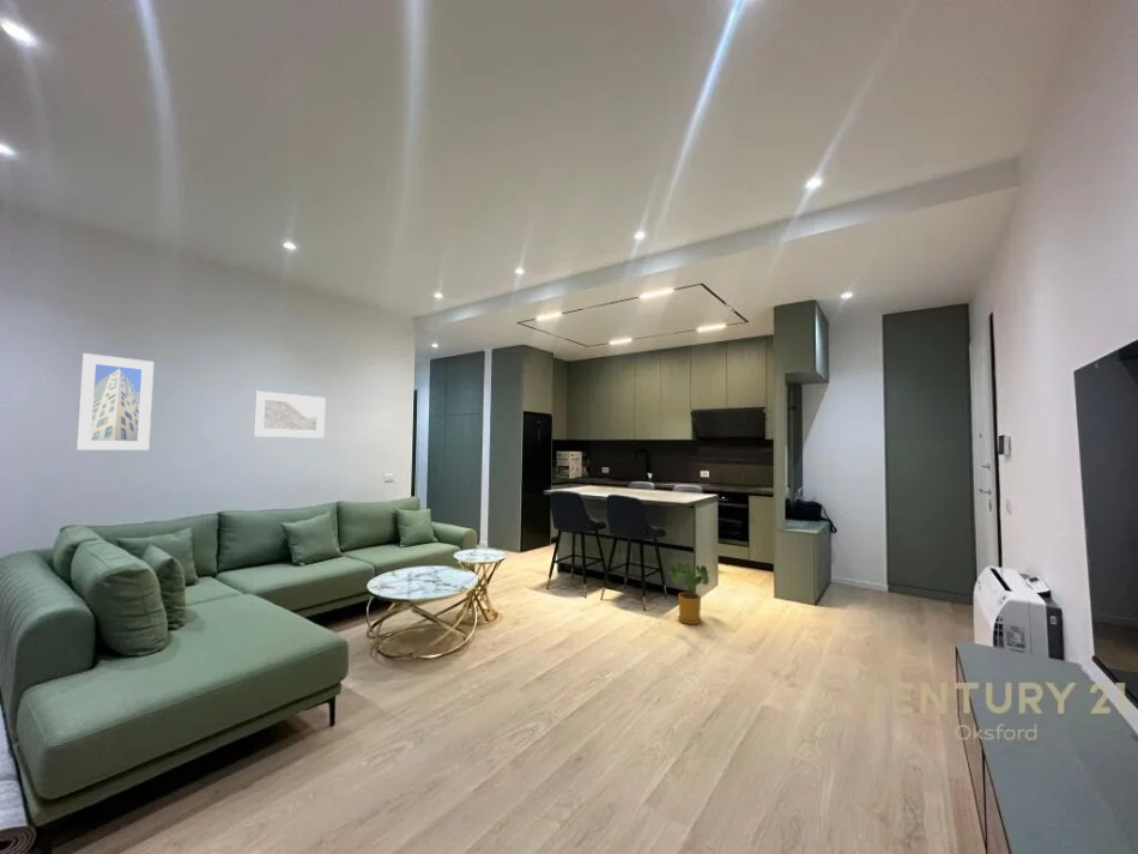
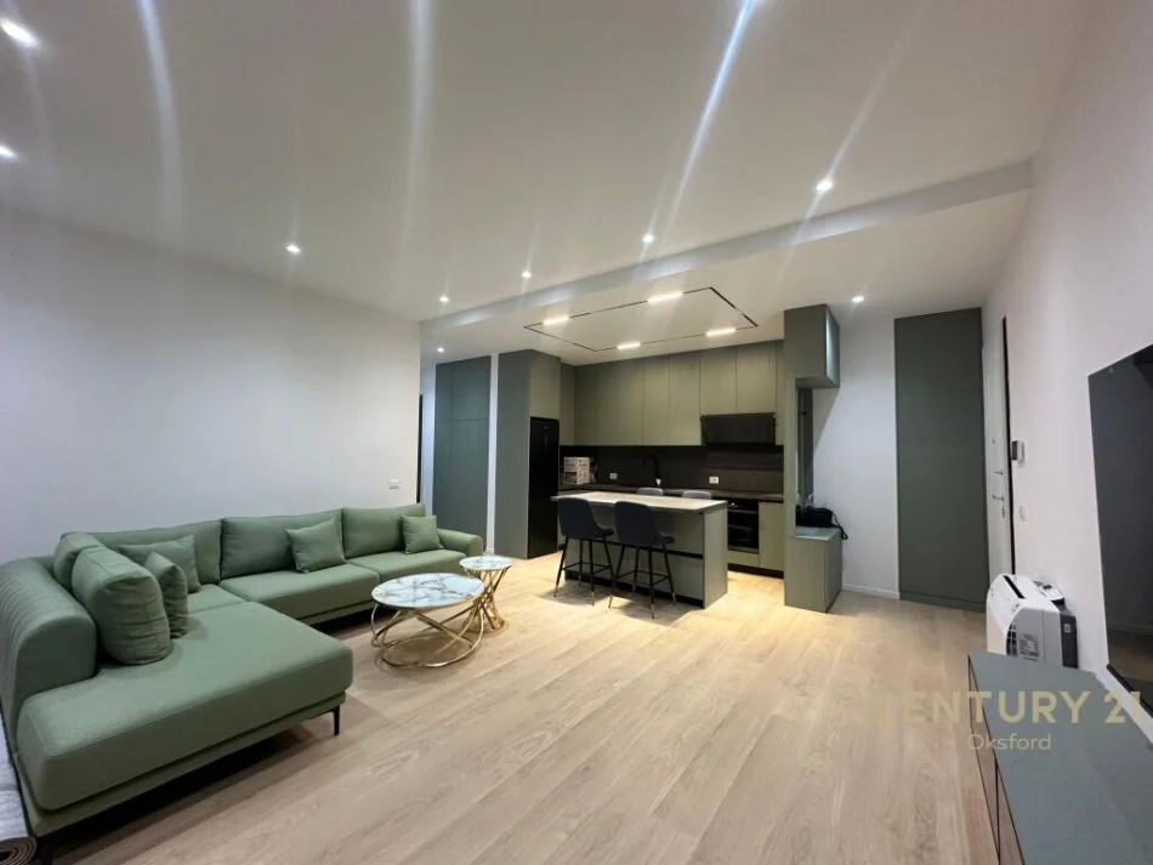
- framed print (116, 404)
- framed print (291, 416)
- house plant (691, 589)
